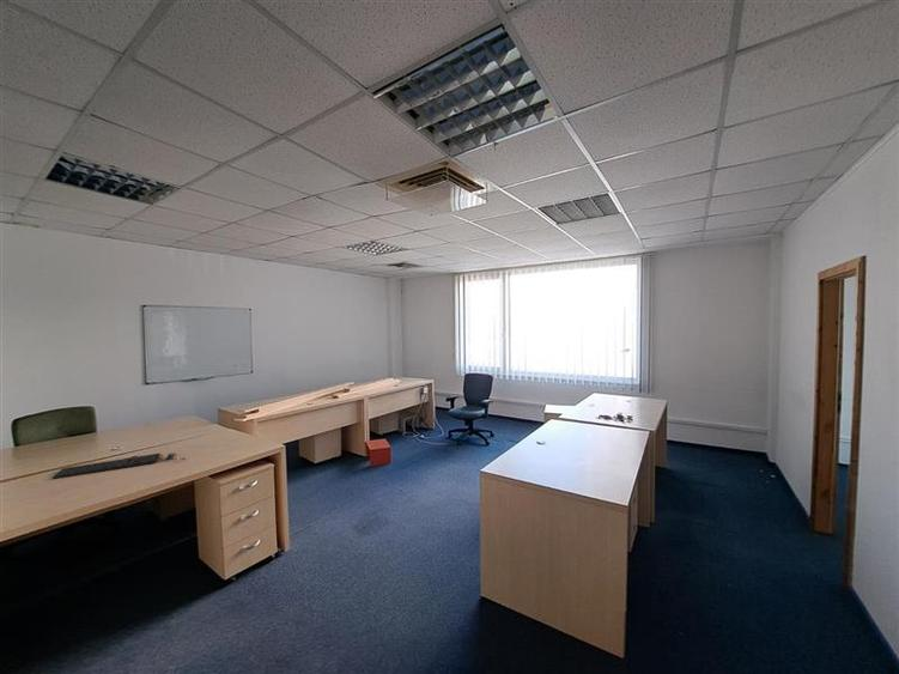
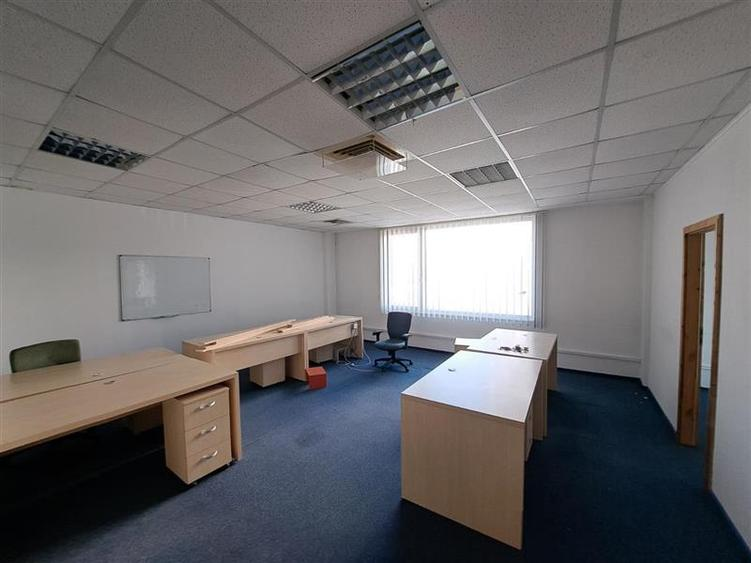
- keyboard (126, 463)
